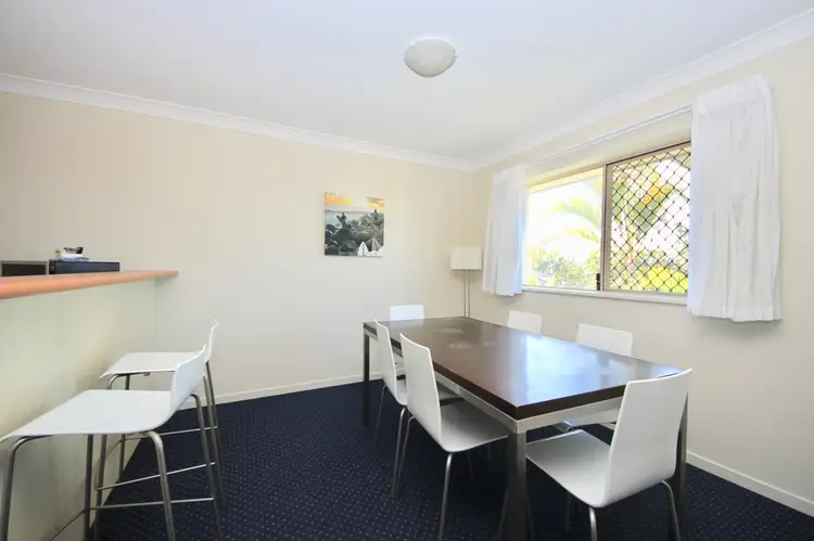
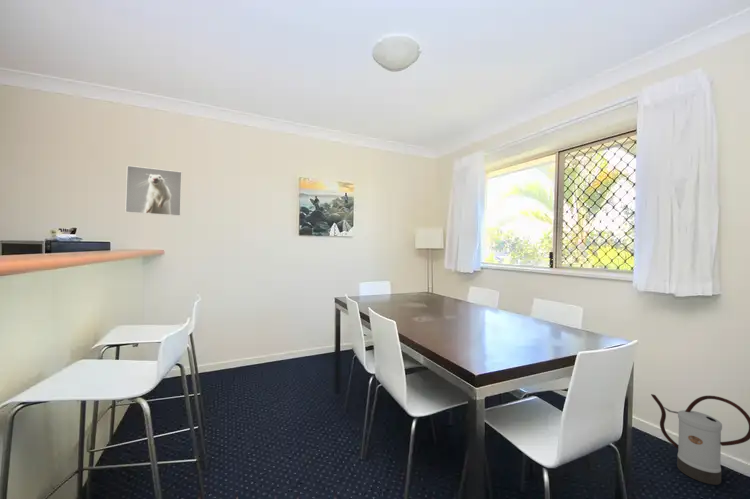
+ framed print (154, 191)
+ watering can (697, 431)
